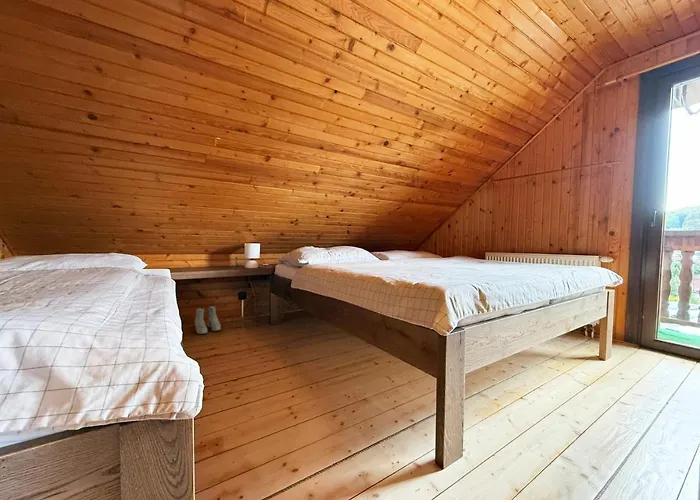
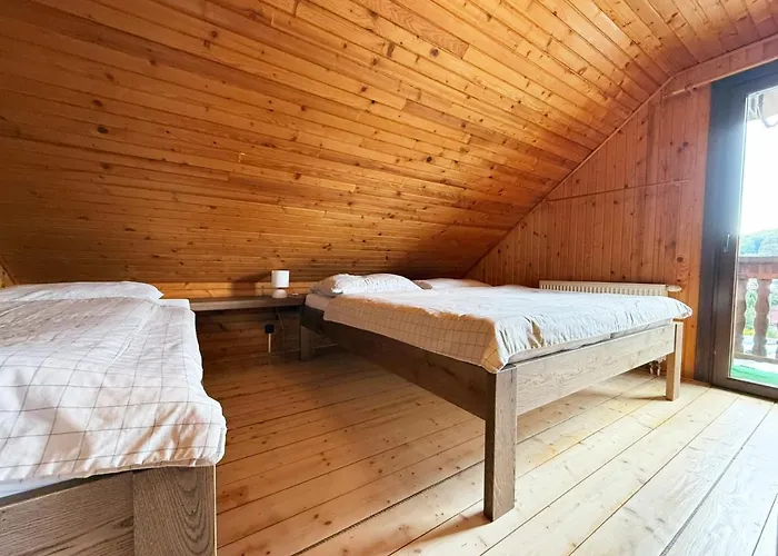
- boots (208, 318)
